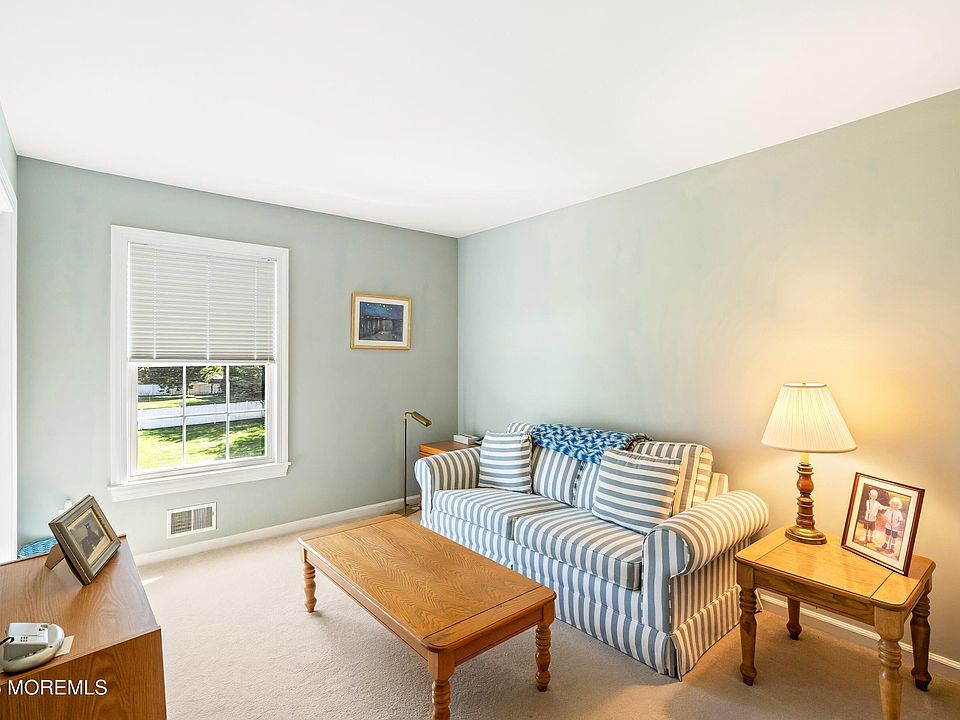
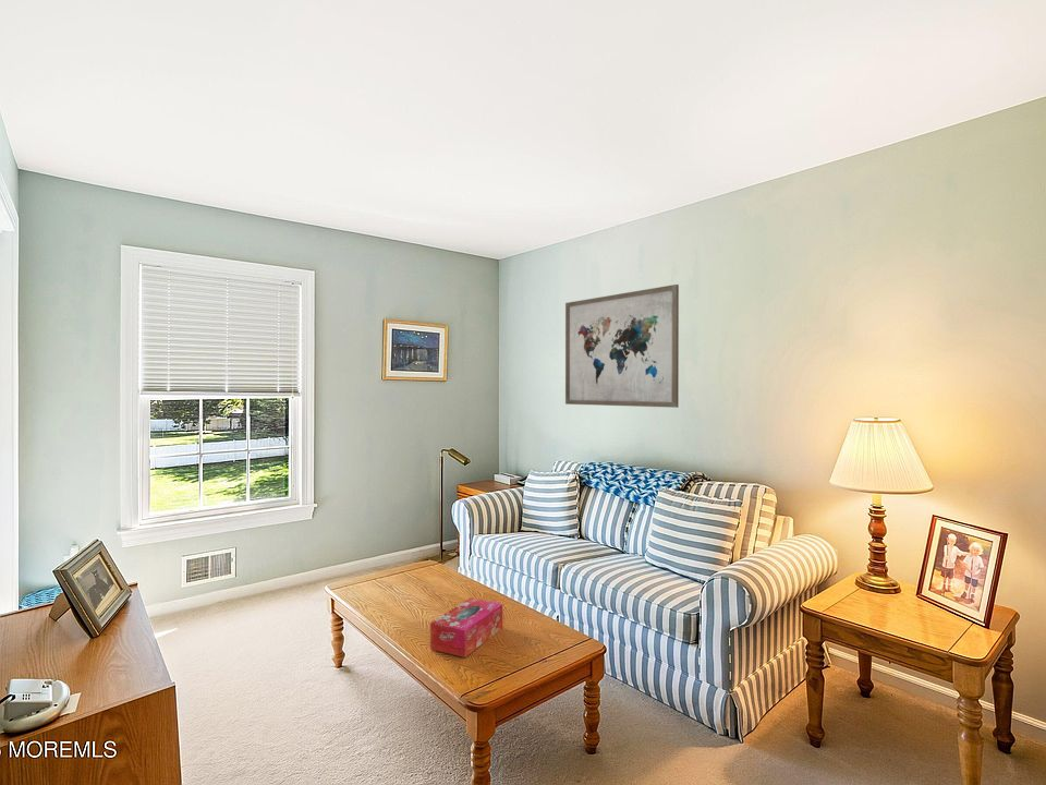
+ wall art (616, 350)
+ tissue box (467, 625)
